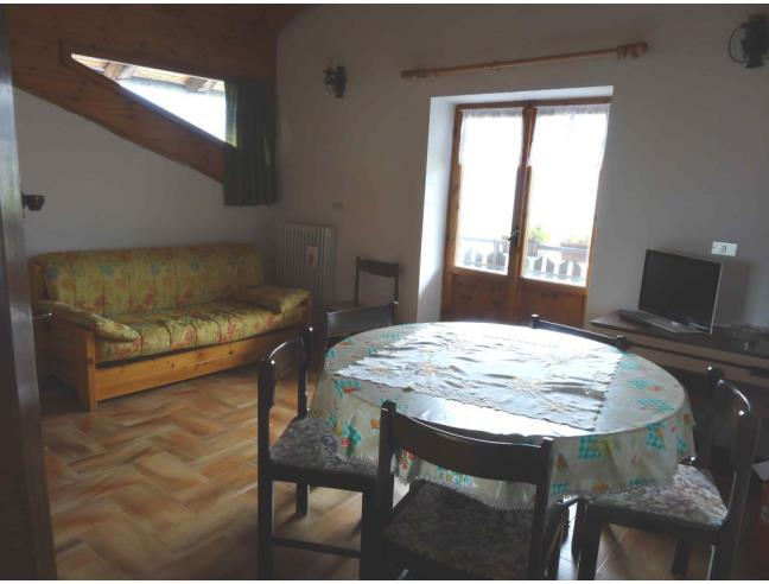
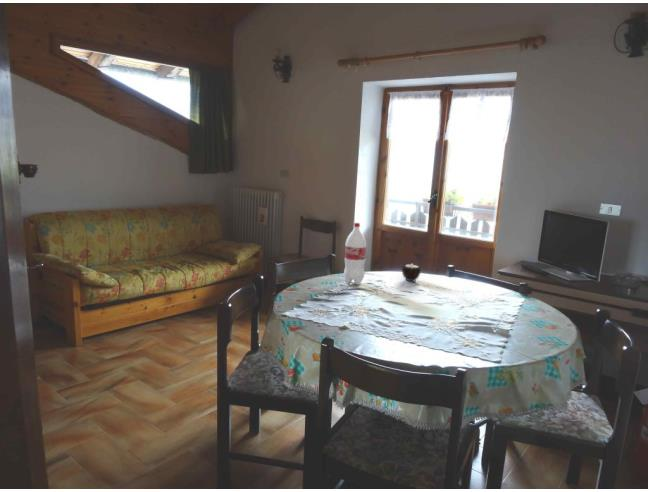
+ bottle (355, 253)
+ candle (411, 271)
